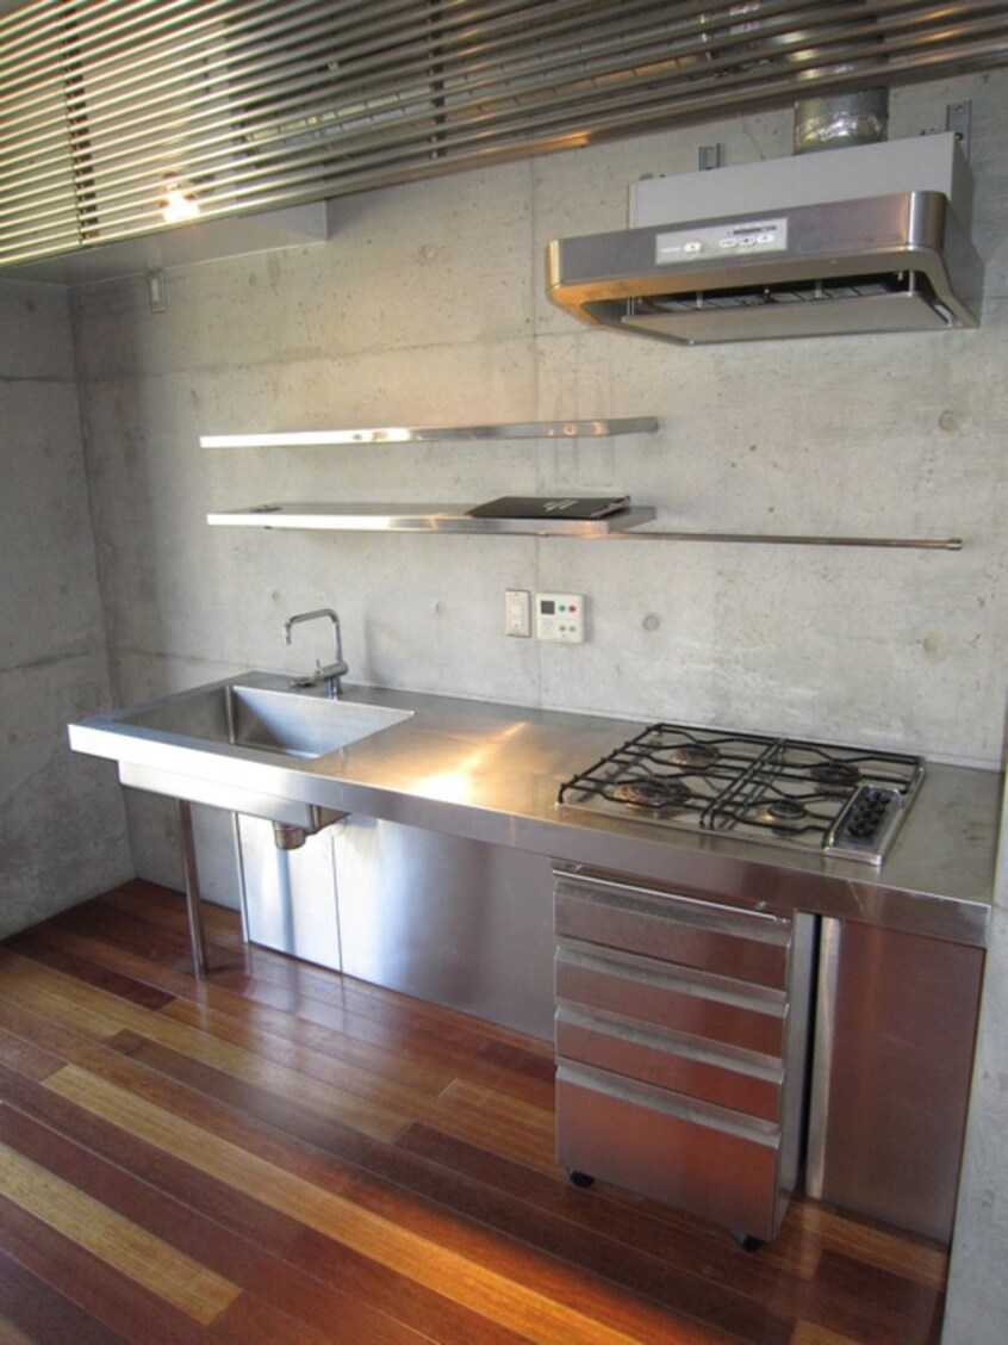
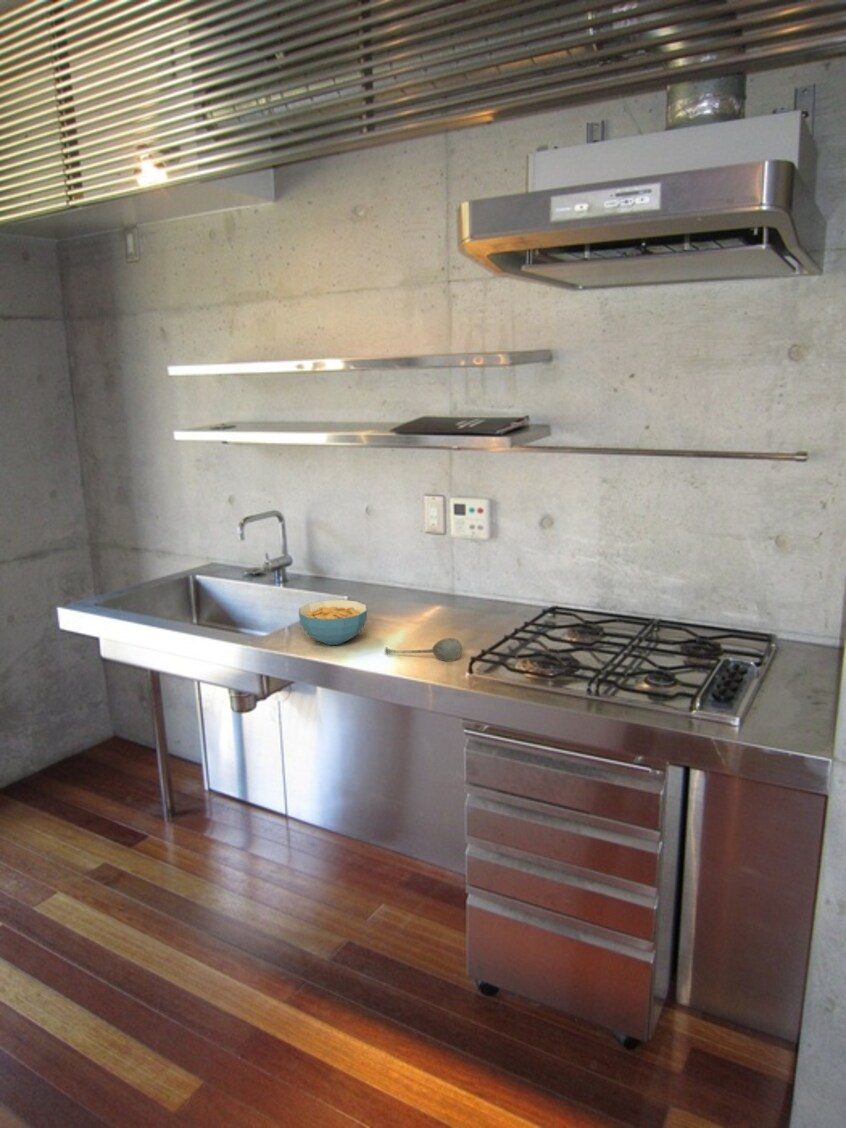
+ soupspoon (422, 650)
+ cereal bowl (333, 625)
